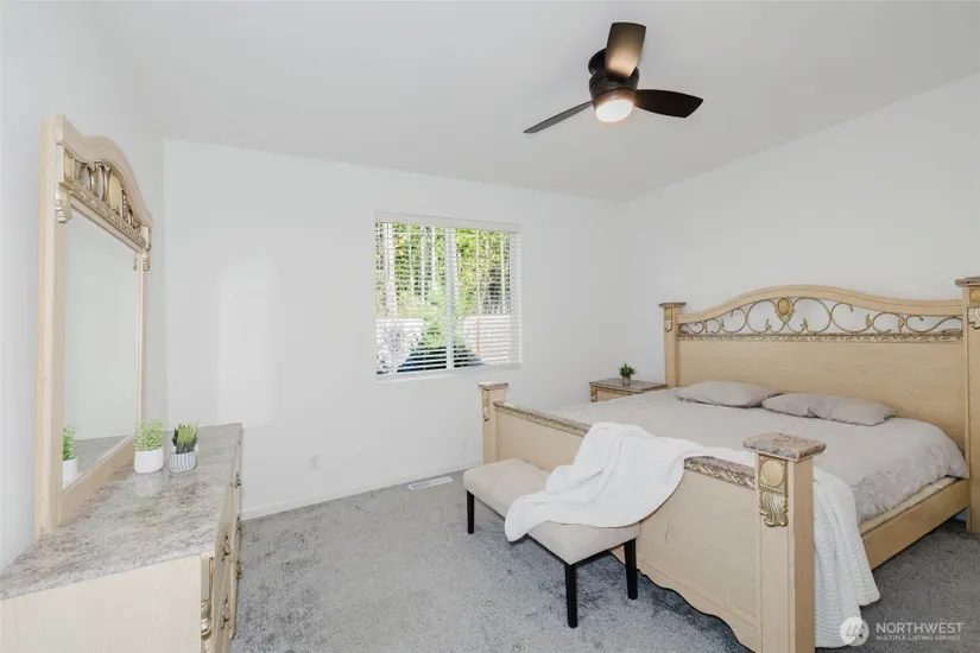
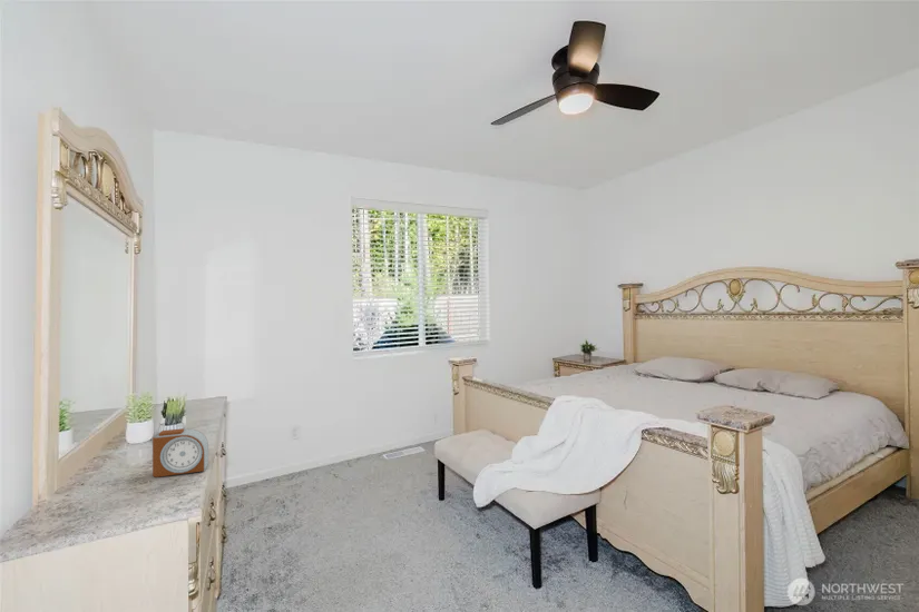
+ alarm clock (180, 450)
